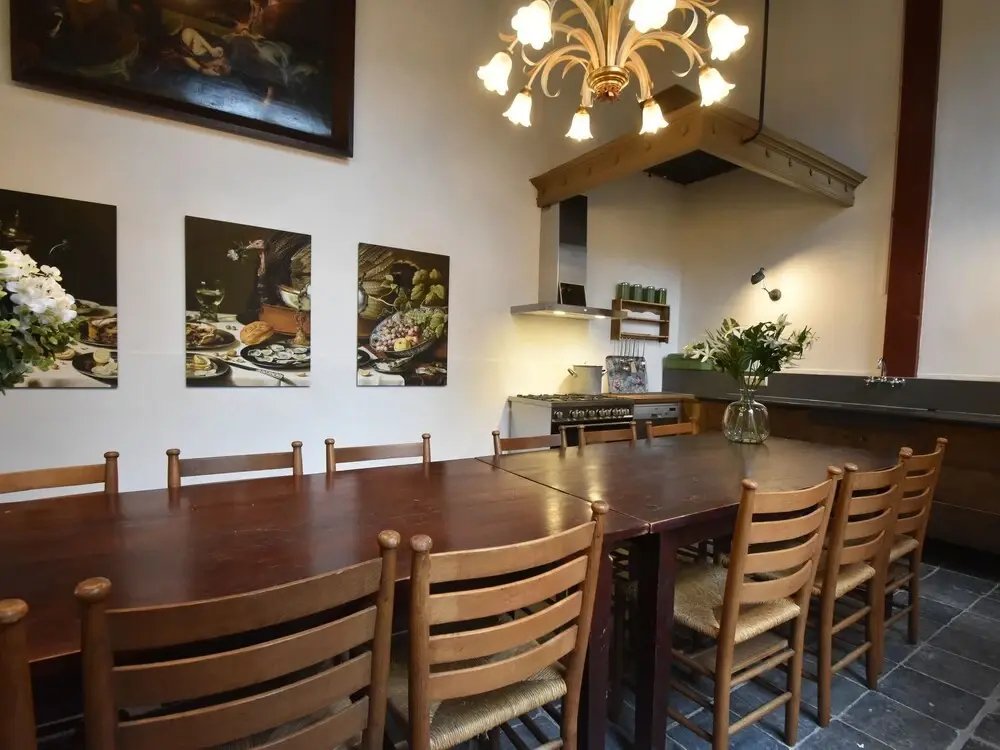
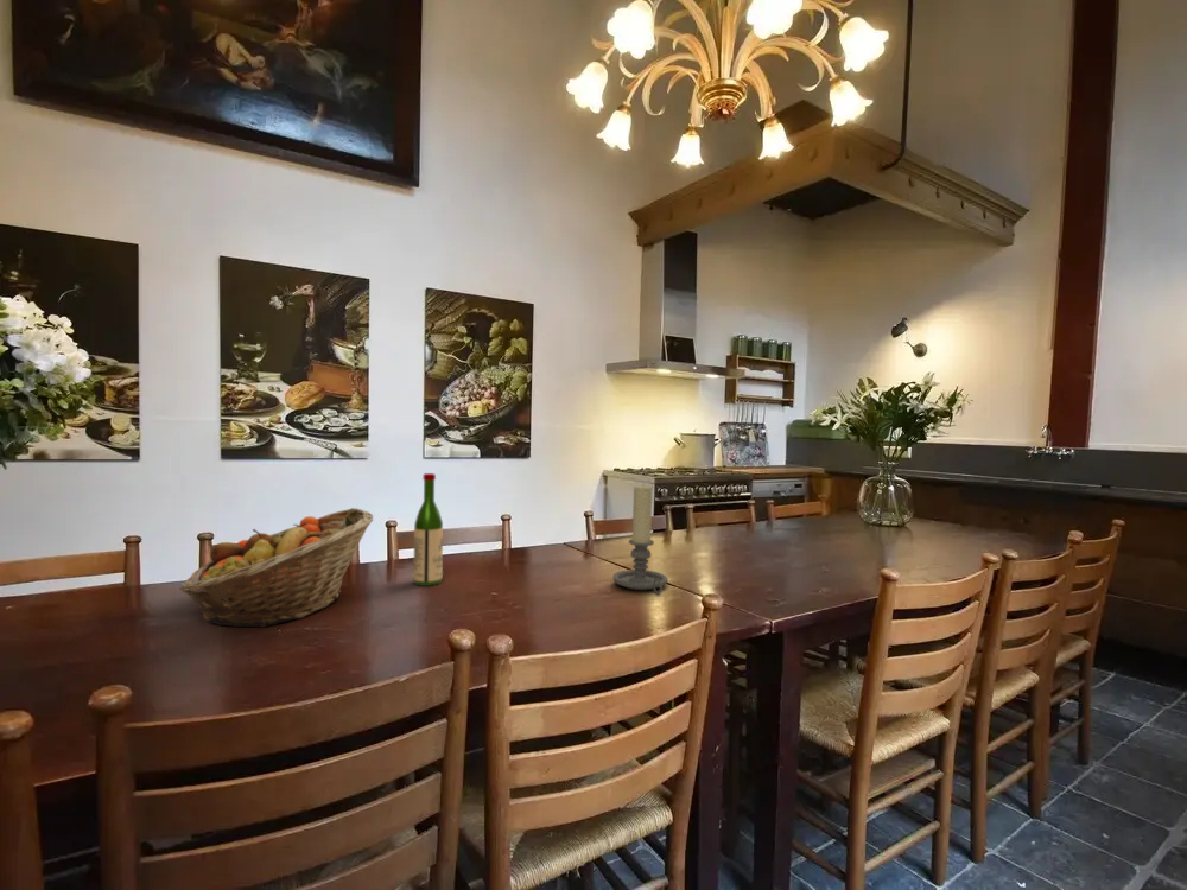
+ wine bottle (429, 528)
+ fruit basket (285, 559)
+ candle holder (643, 536)
